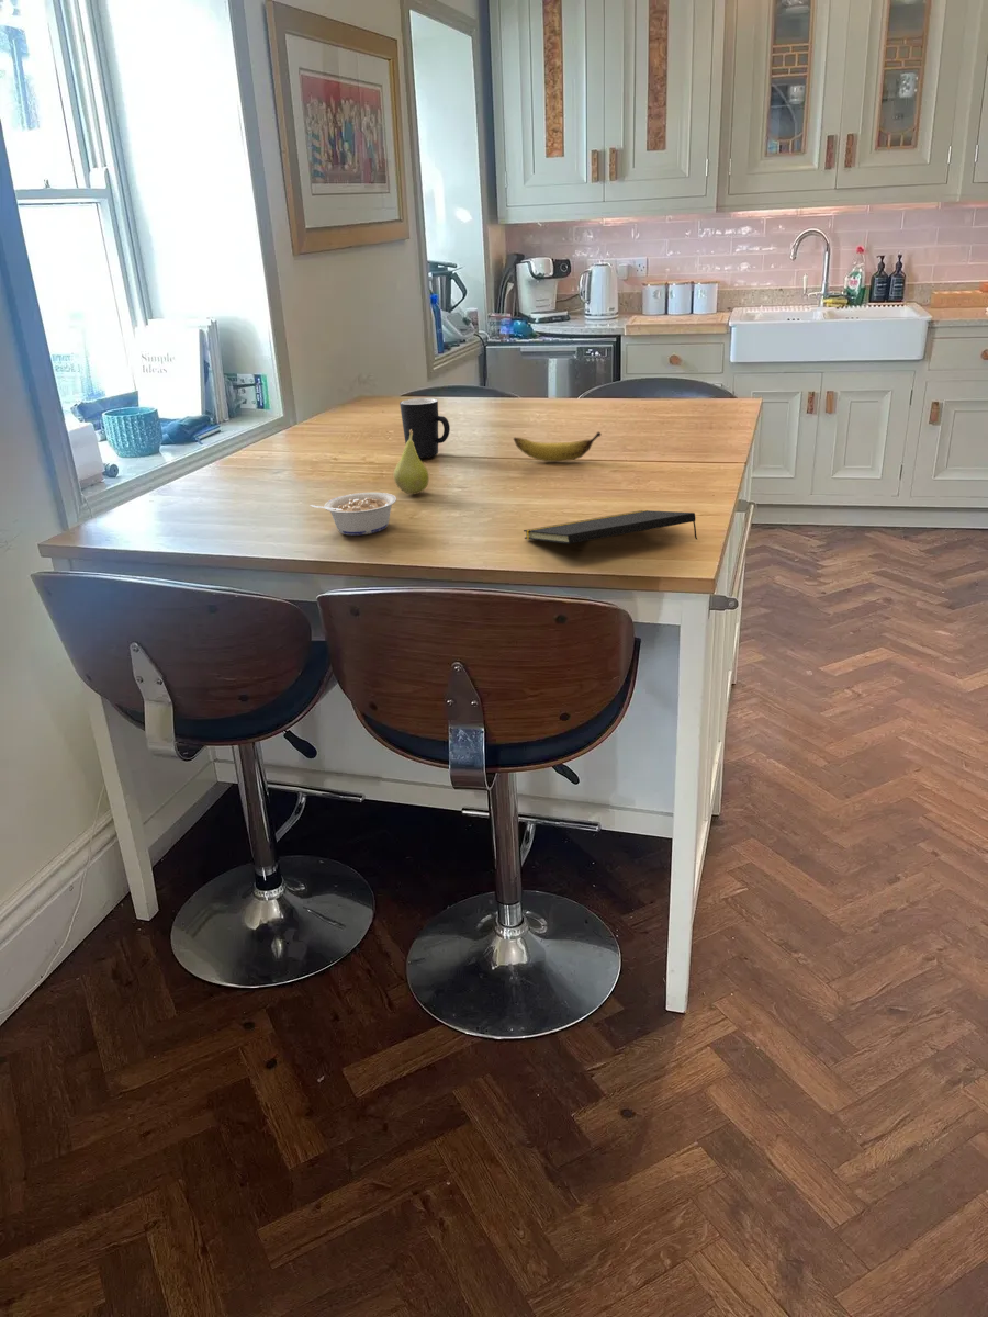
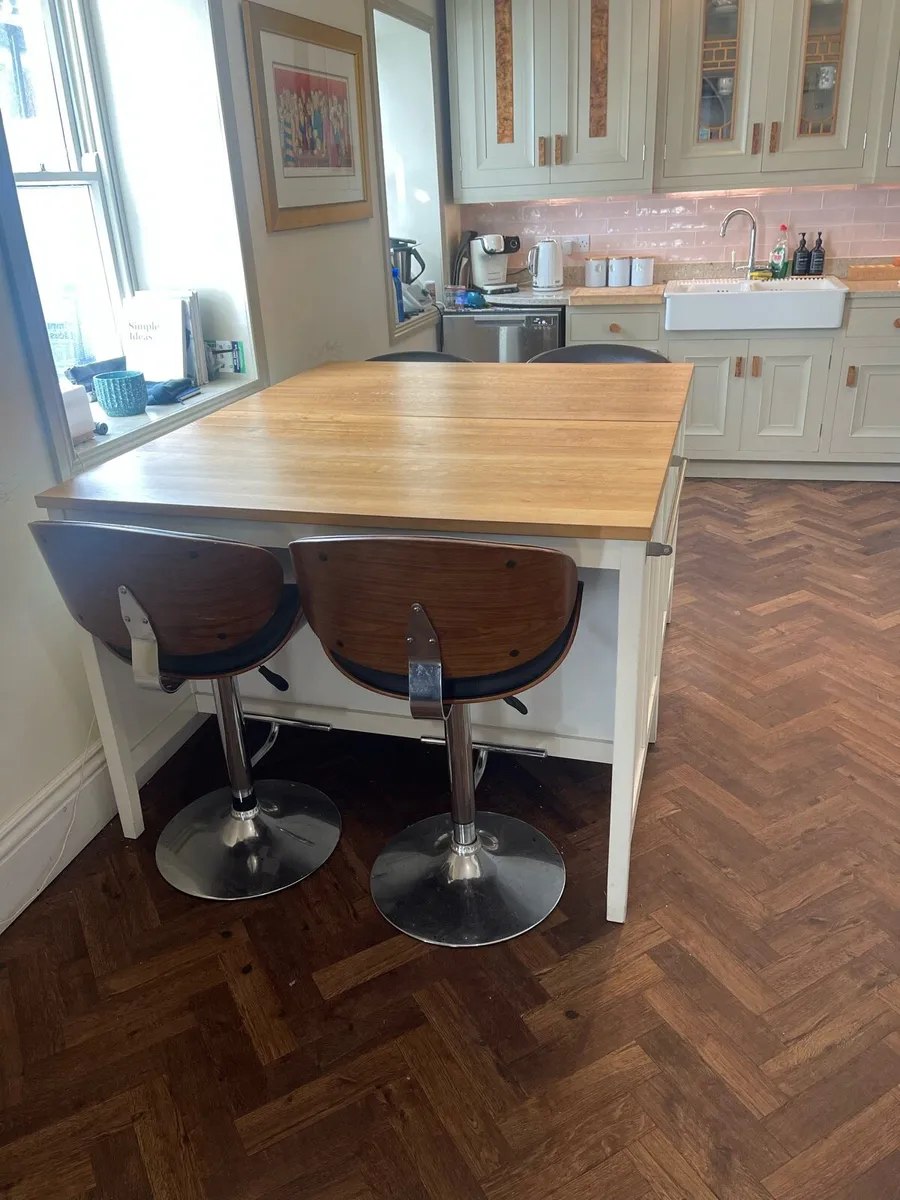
- banana (557, 446)
- notepad (607, 526)
- mug (426, 429)
- legume (359, 513)
- fruit (411, 462)
